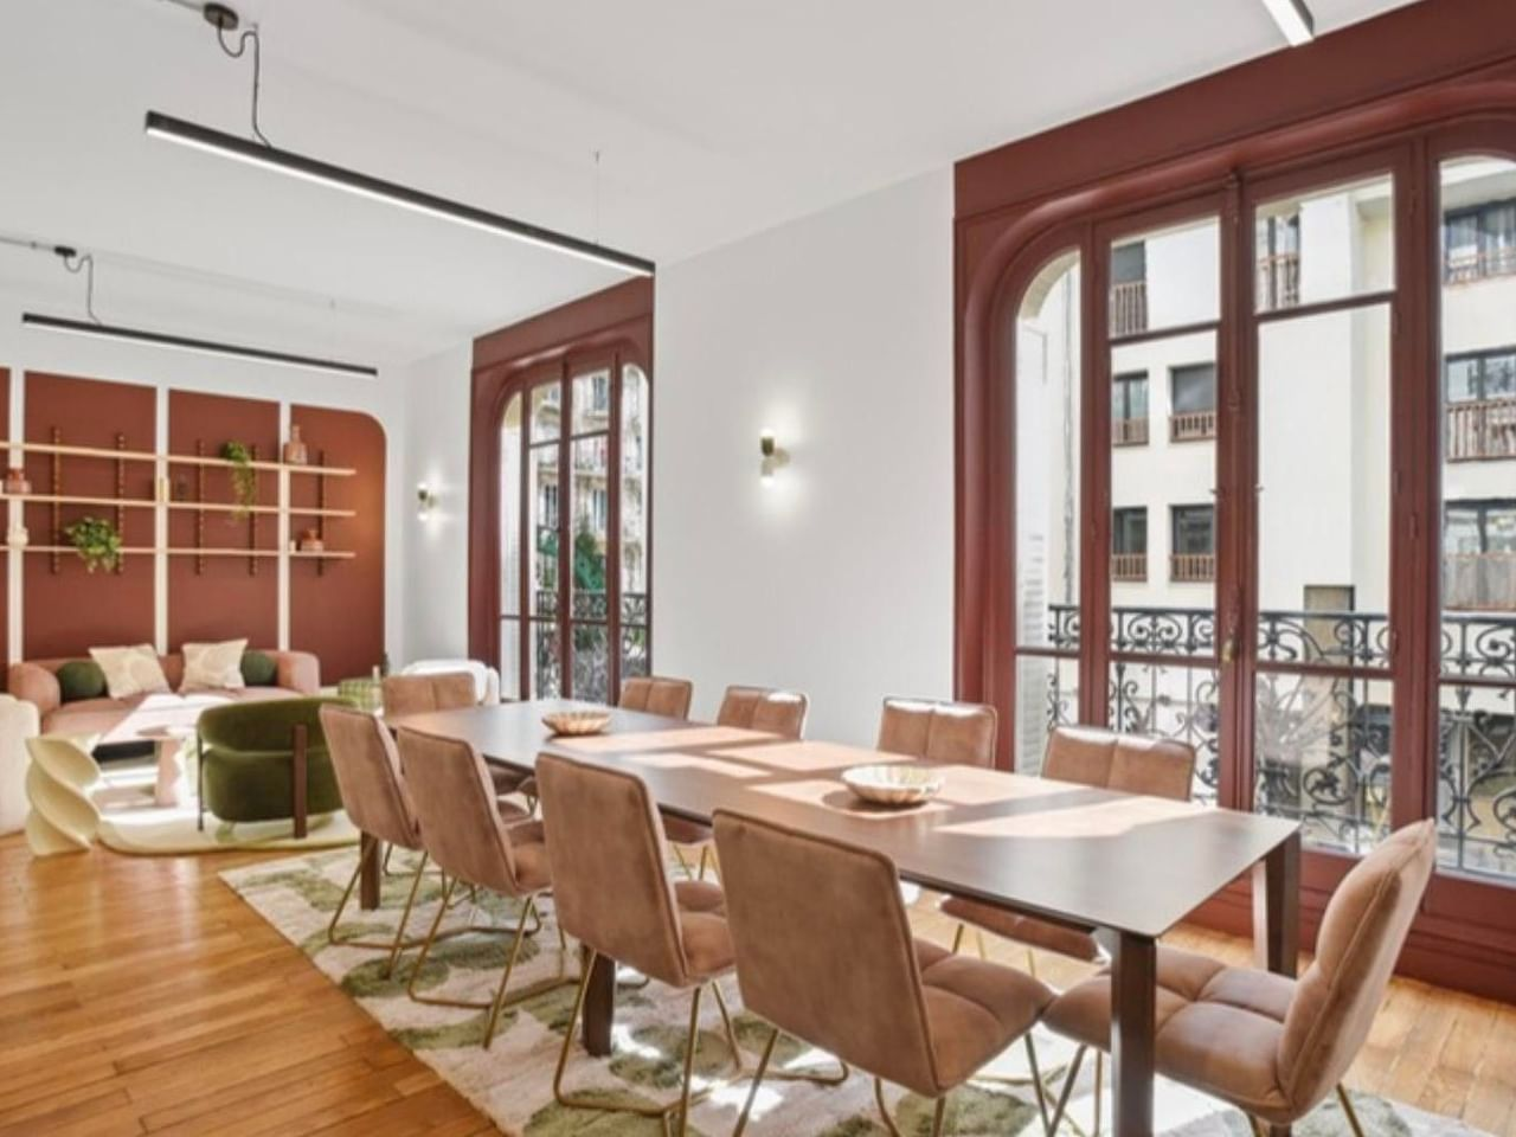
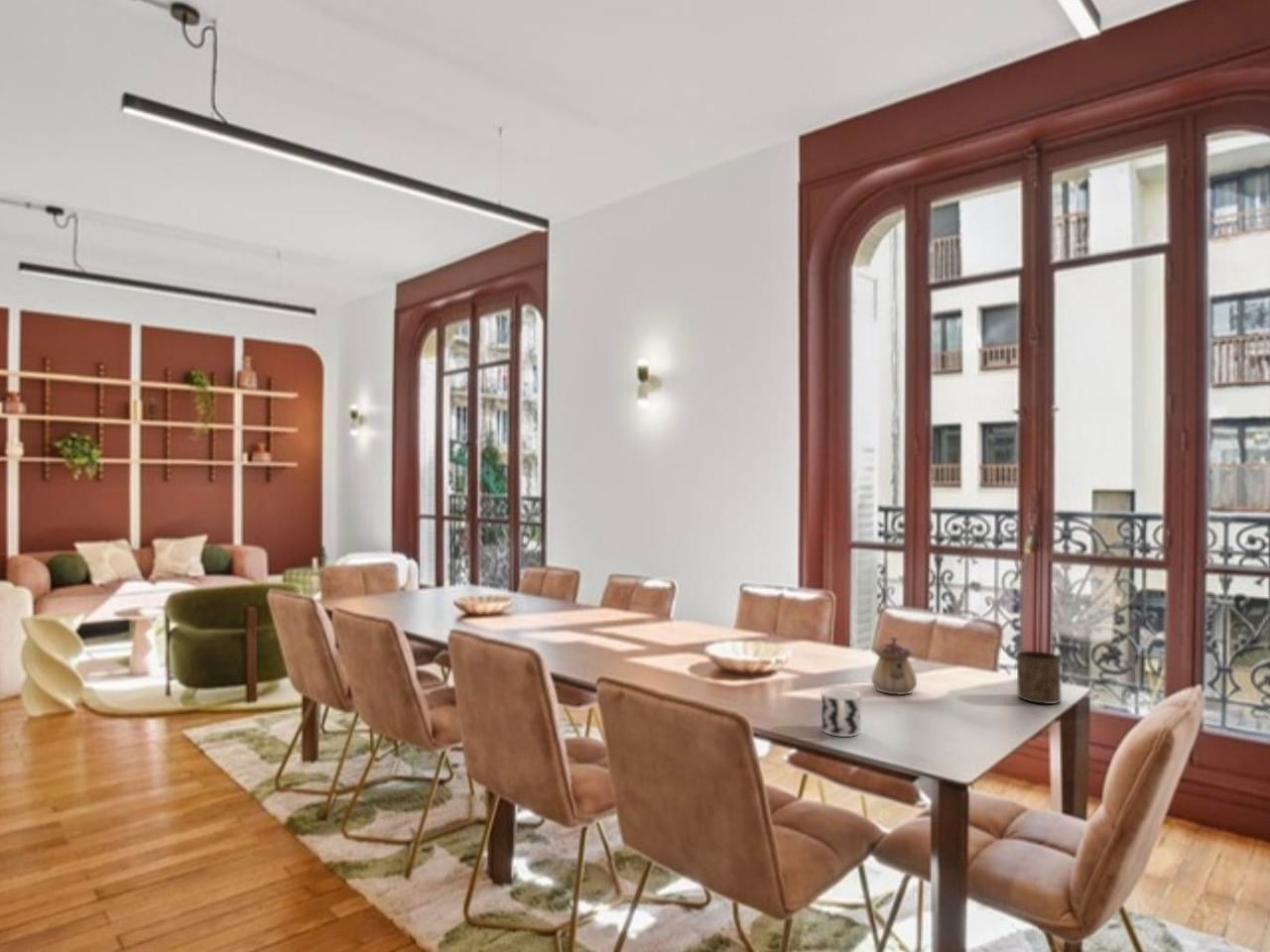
+ cup (840, 713)
+ cup (1038, 676)
+ teapot (893, 662)
